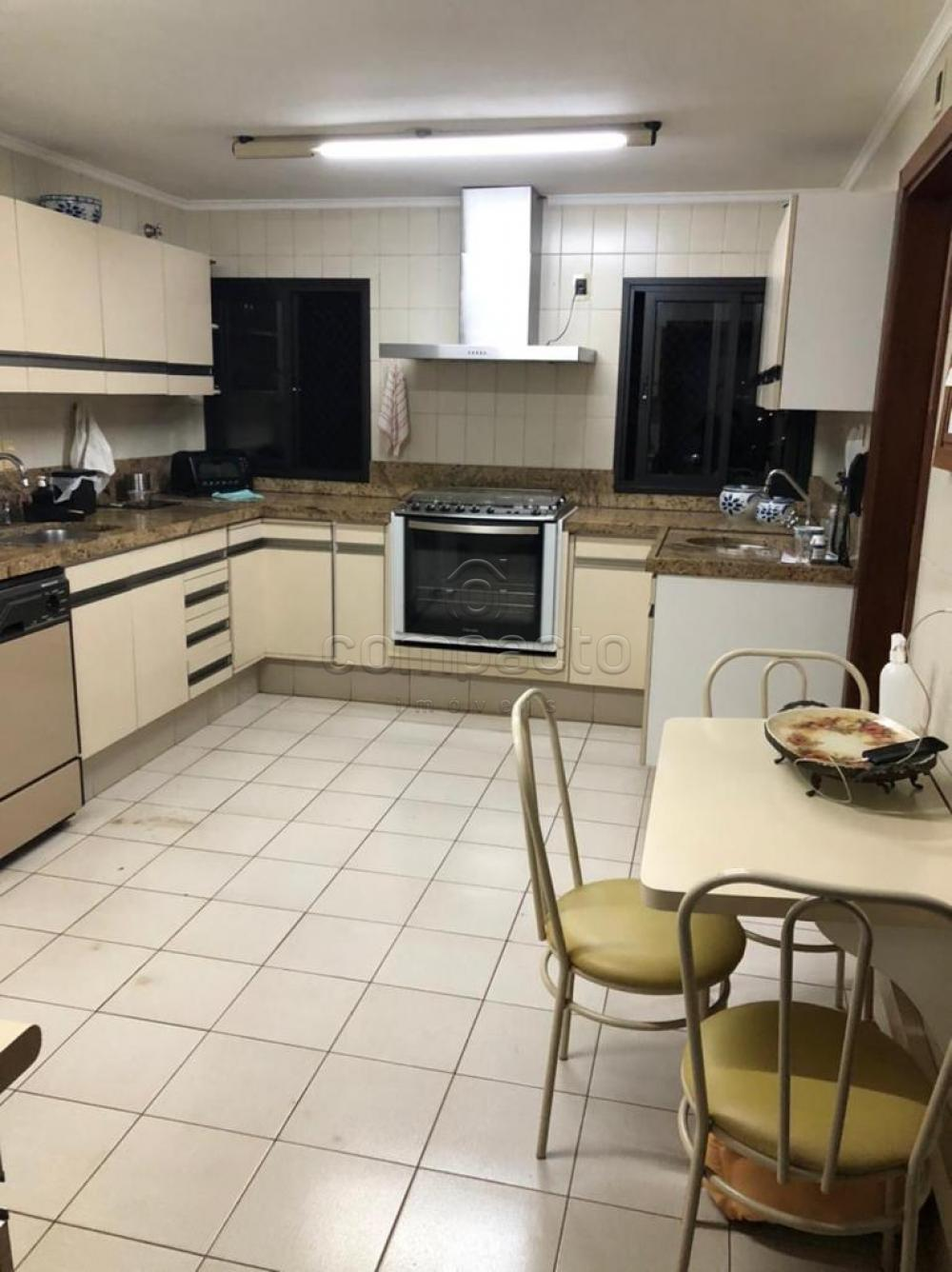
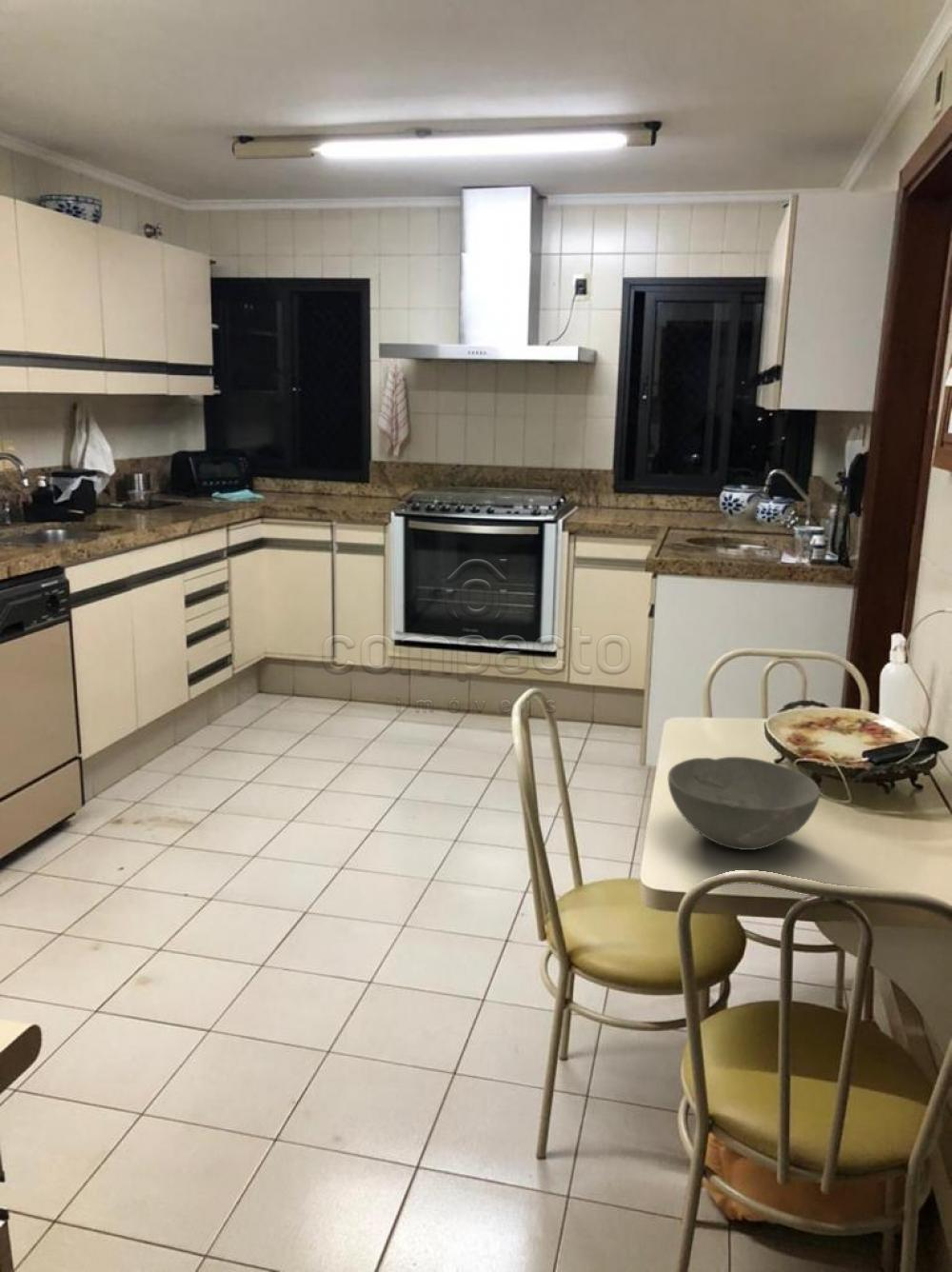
+ bowl (740, 808)
